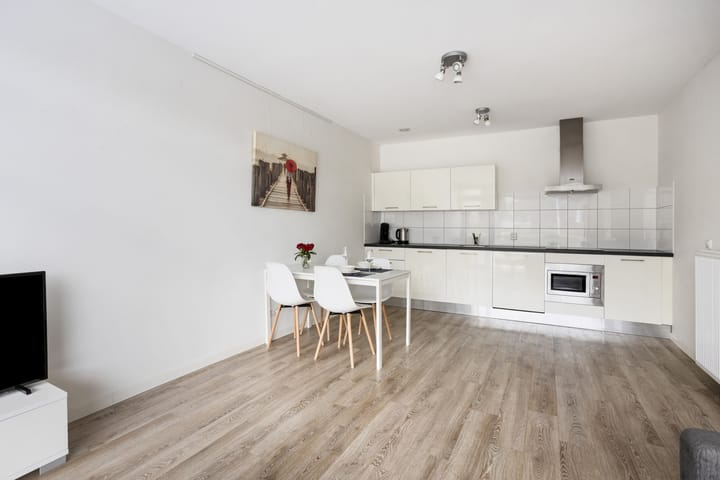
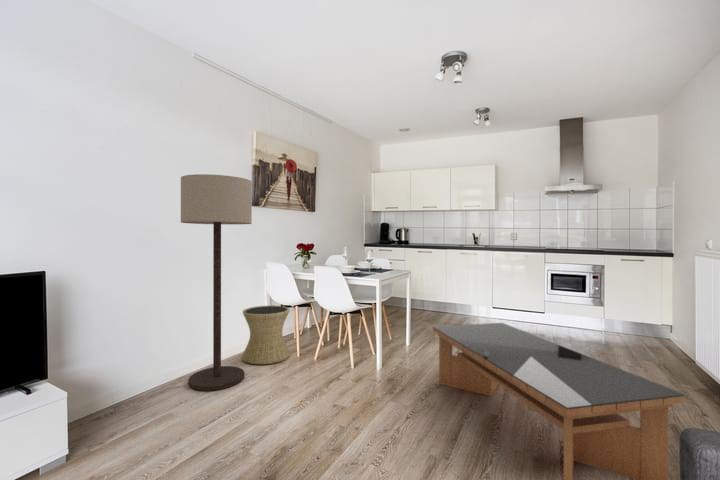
+ coffee table (523, 386)
+ floor lamp (217, 280)
+ side table (266, 333)
